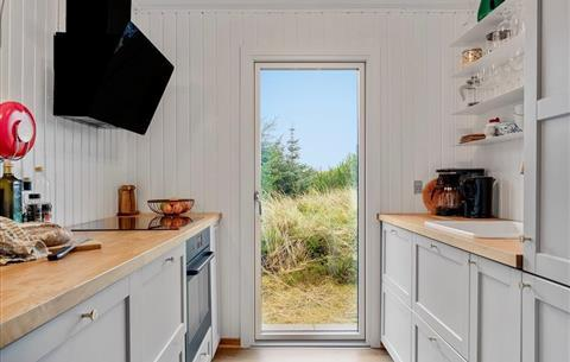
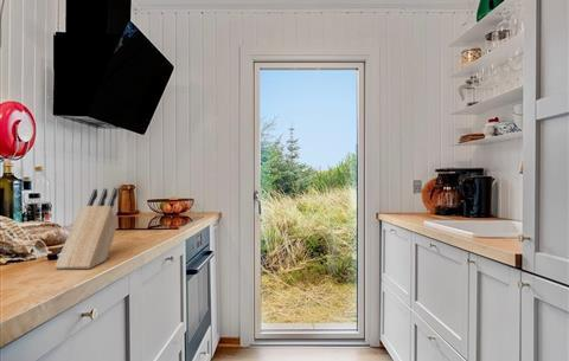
+ knife block (91, 224)
